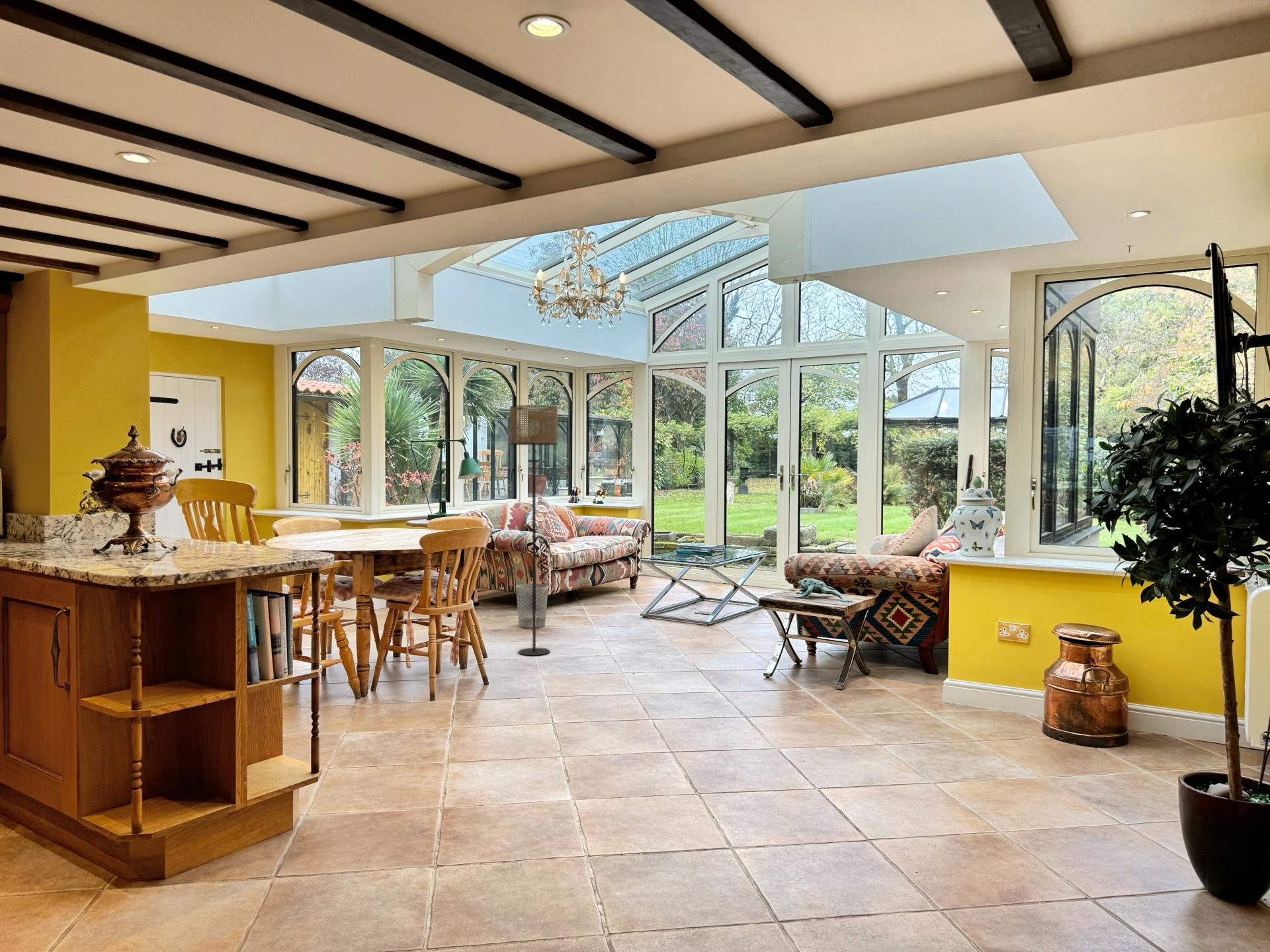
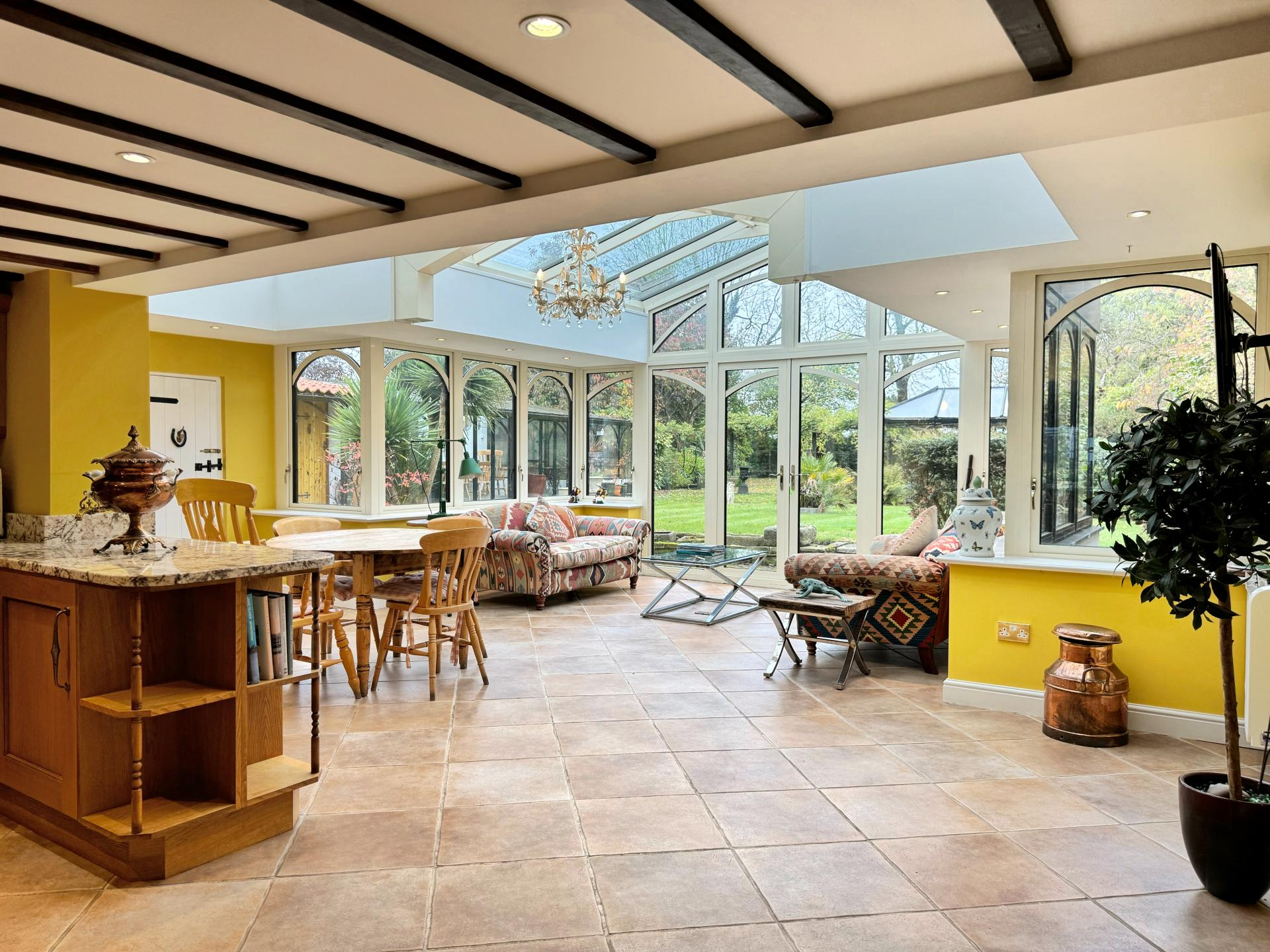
- floor lamp (534, 530)
- wastebasket (532, 606)
